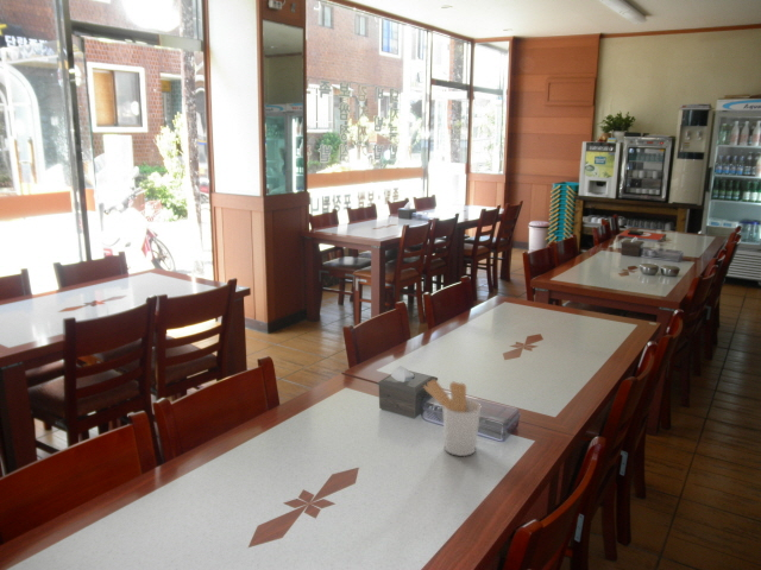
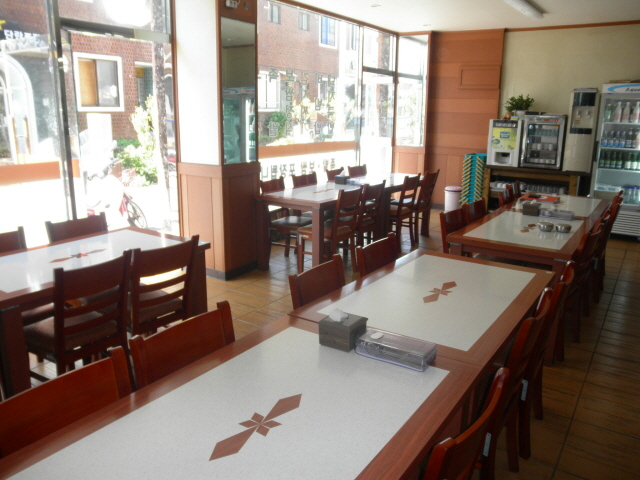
- utensil holder (451, 414)
